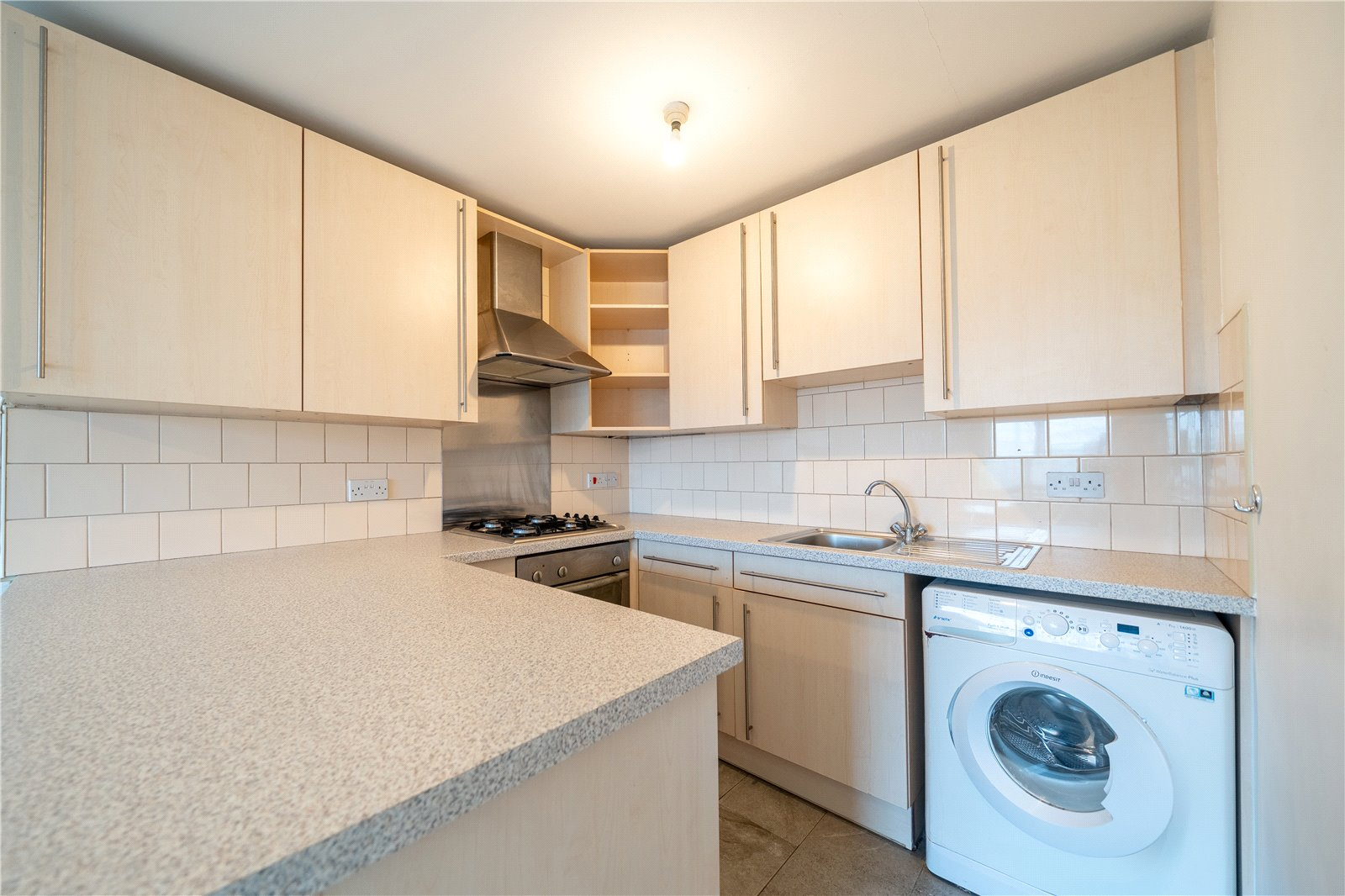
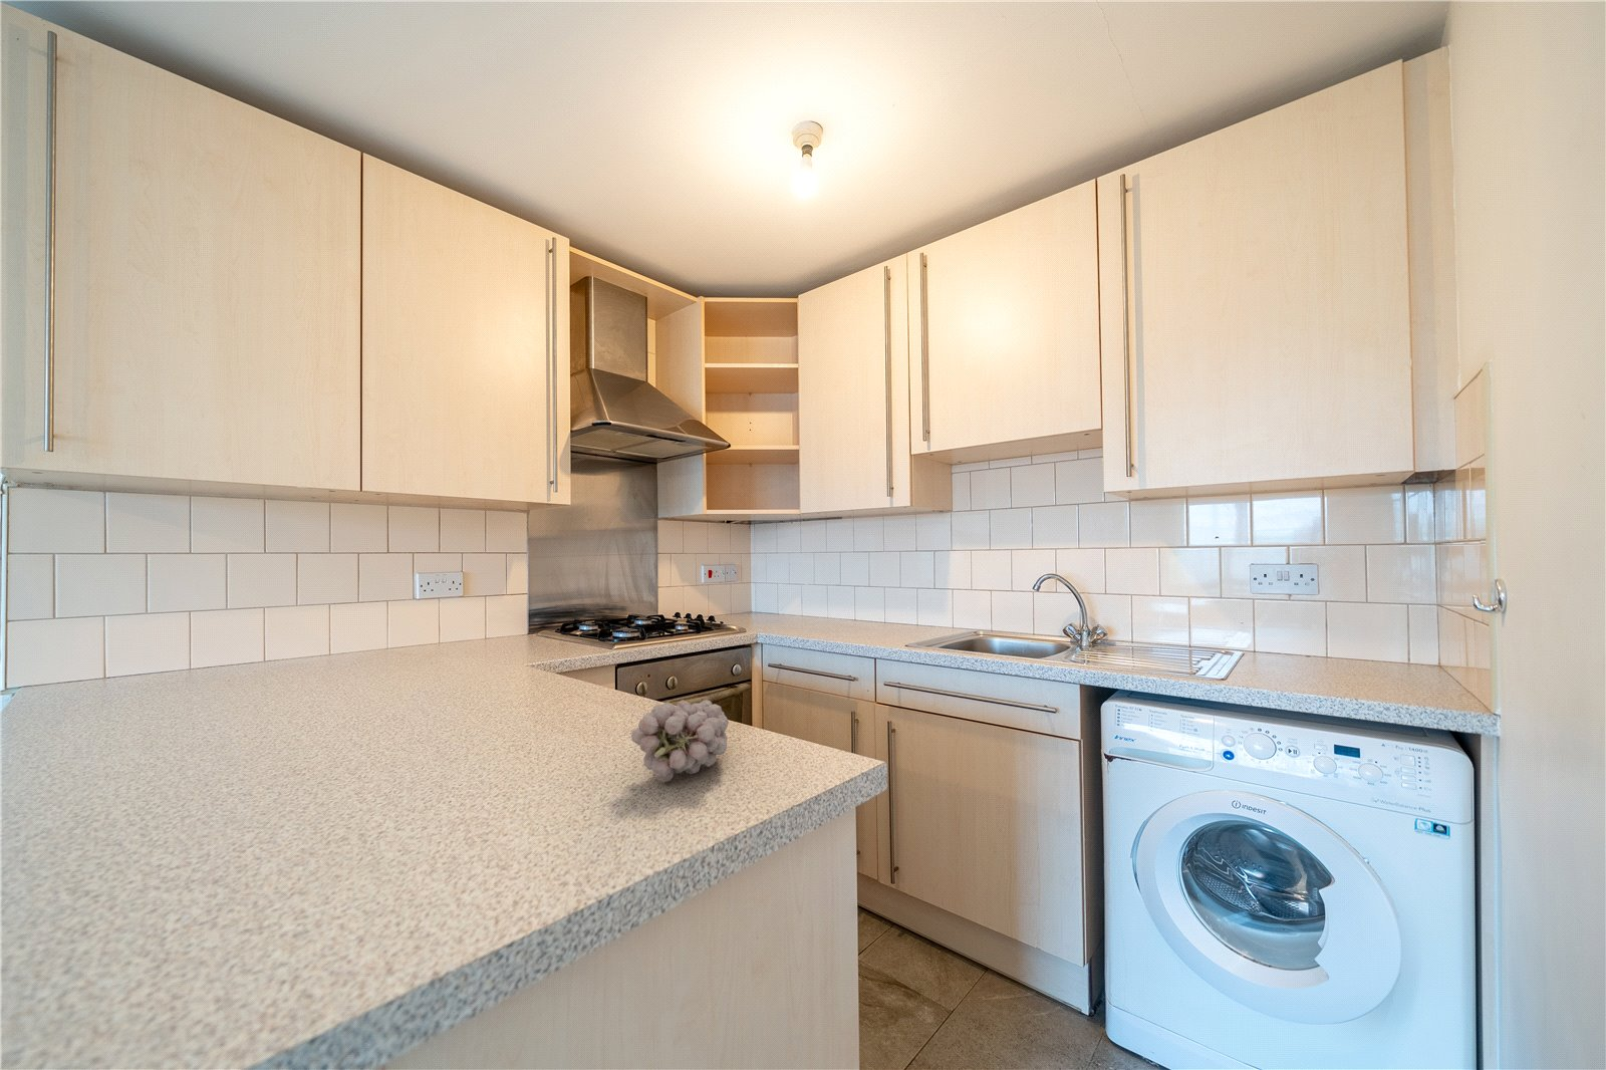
+ fruit (690, 731)
